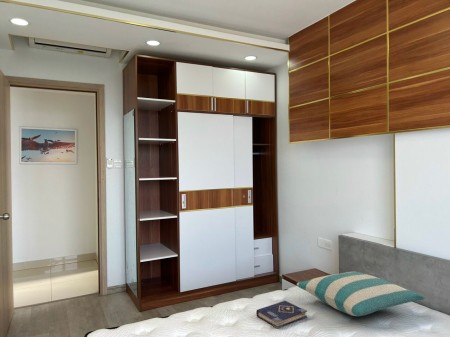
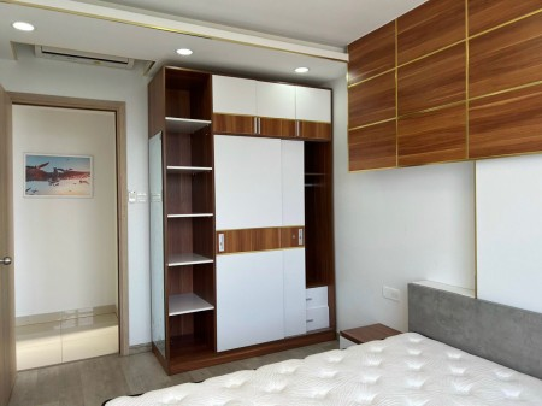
- pillow (356, 291)
- book (281, 313)
